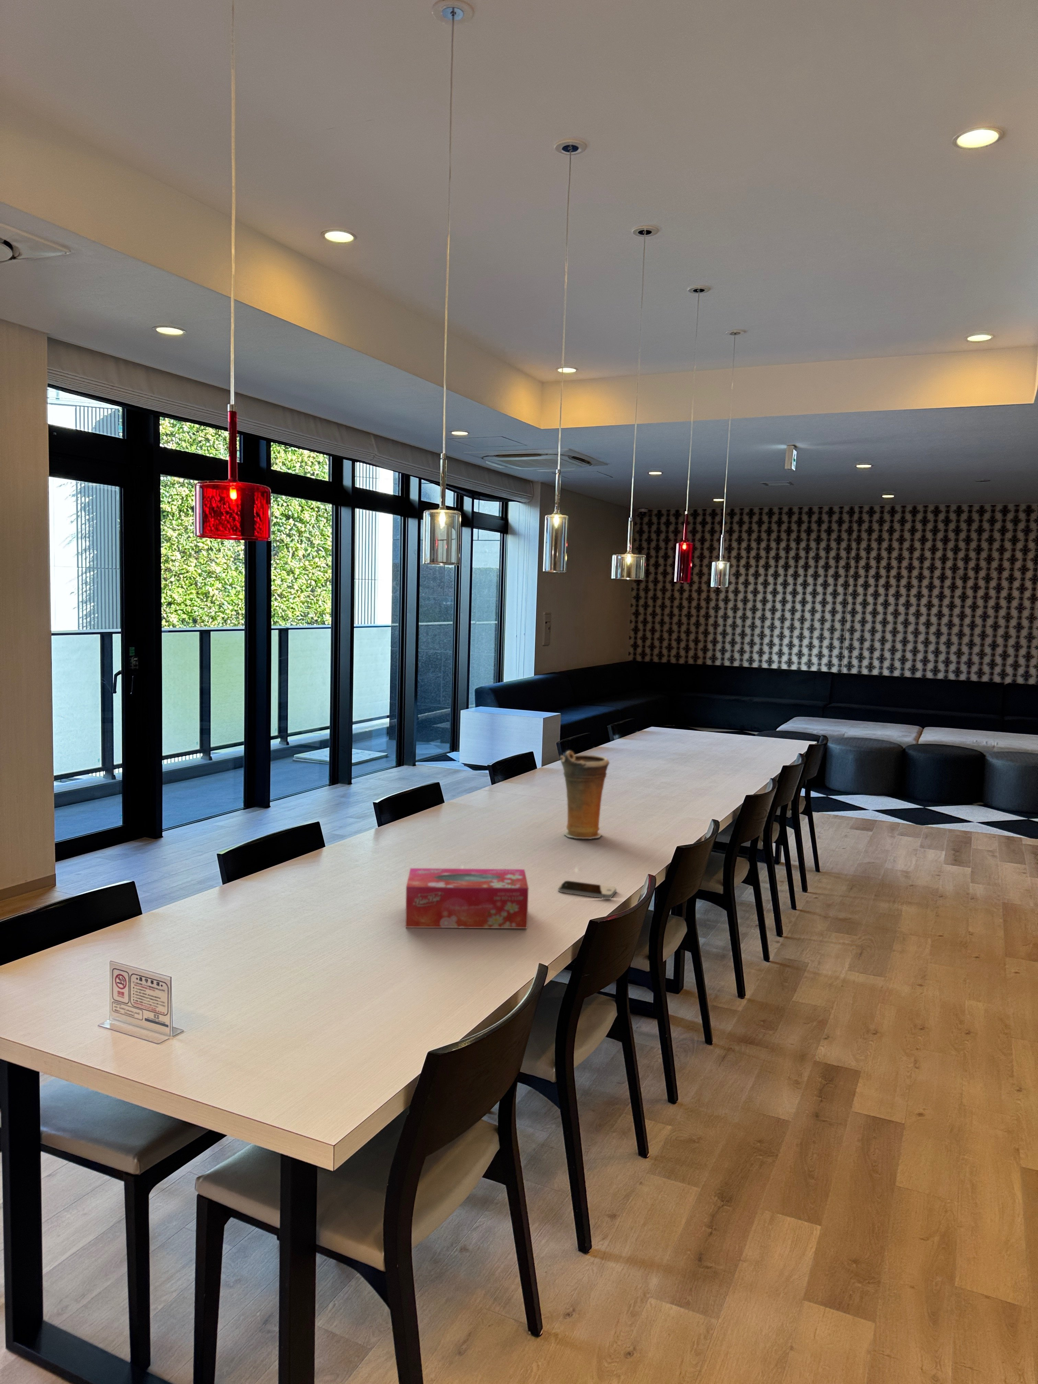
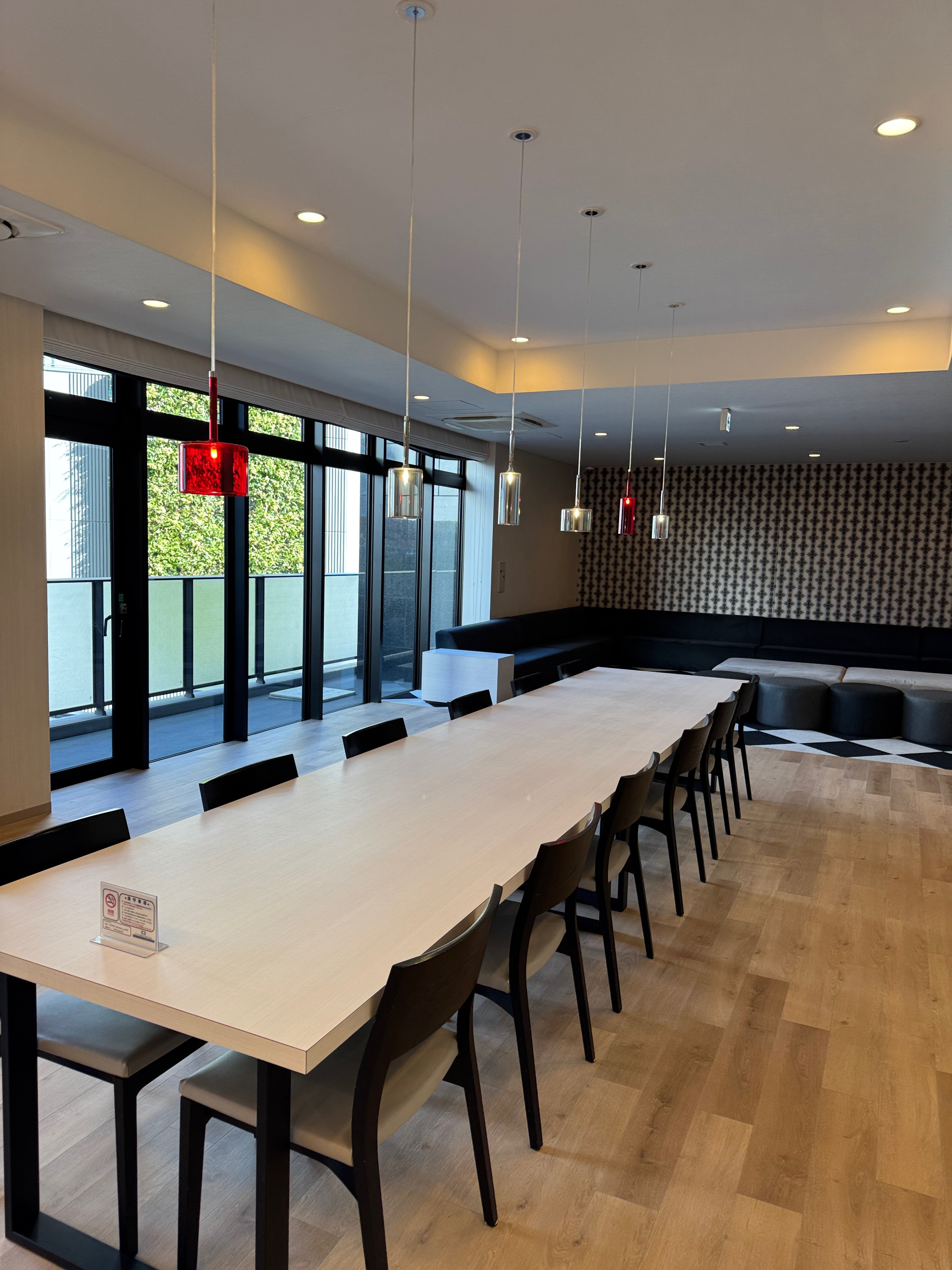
- smartphone (587, 889)
- vase (582, 791)
- tissue box (467, 897)
